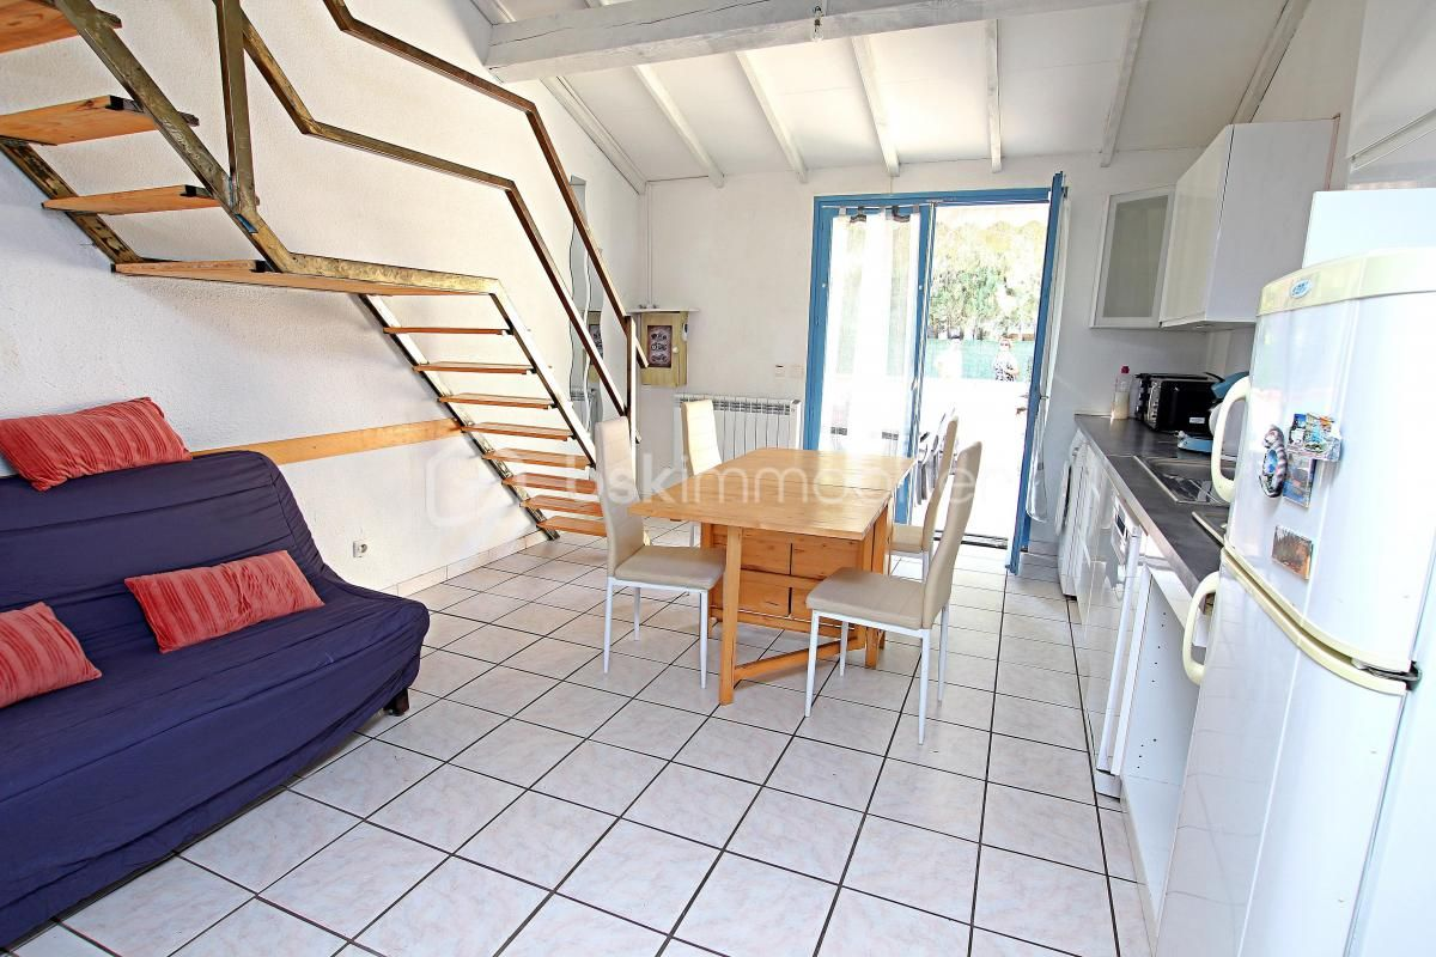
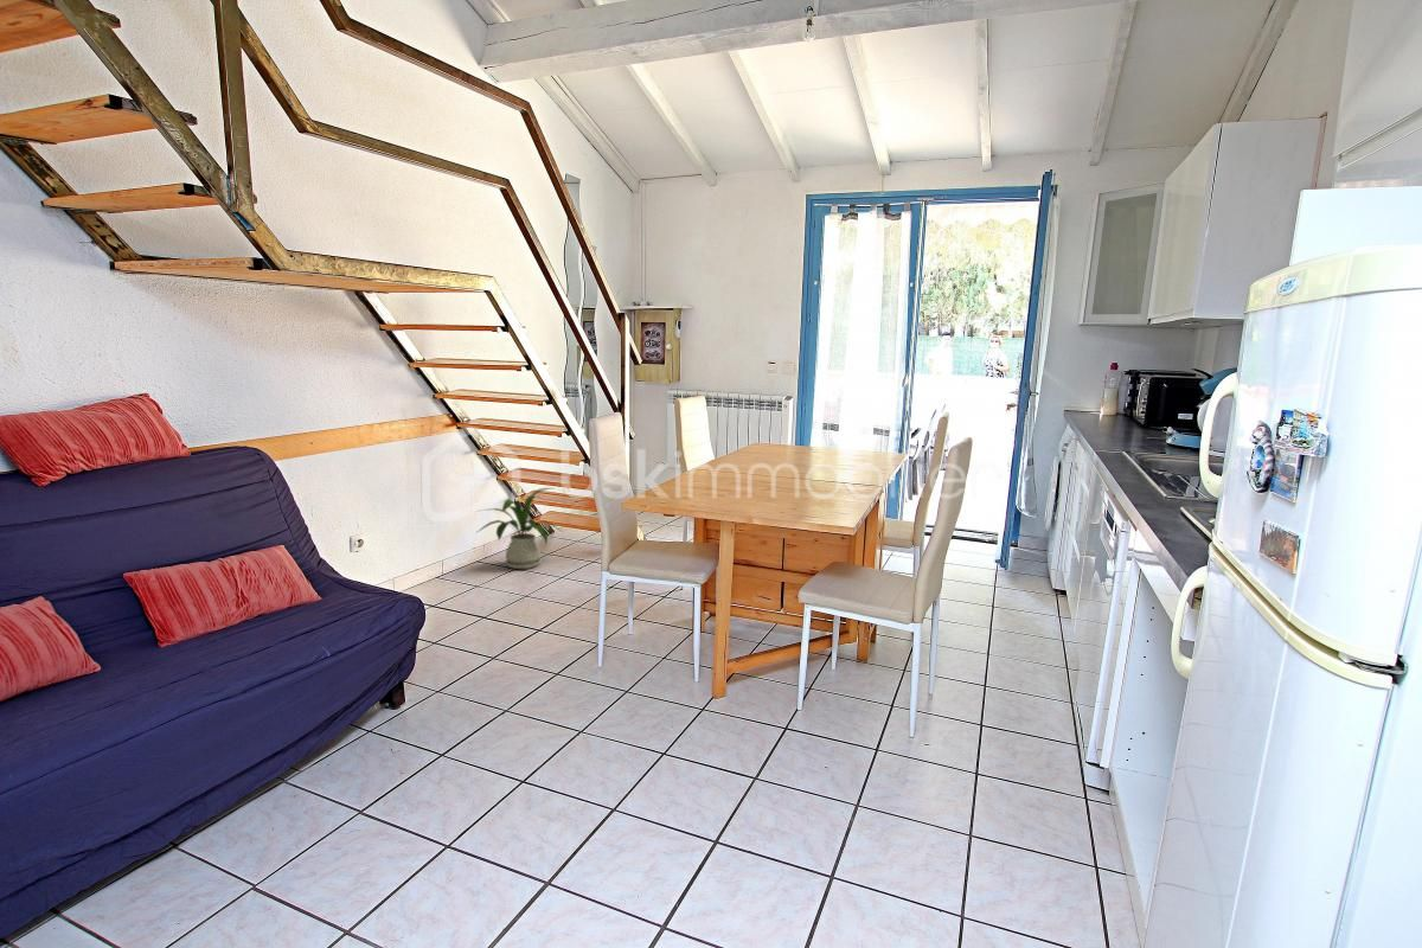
+ house plant (517, 525)
